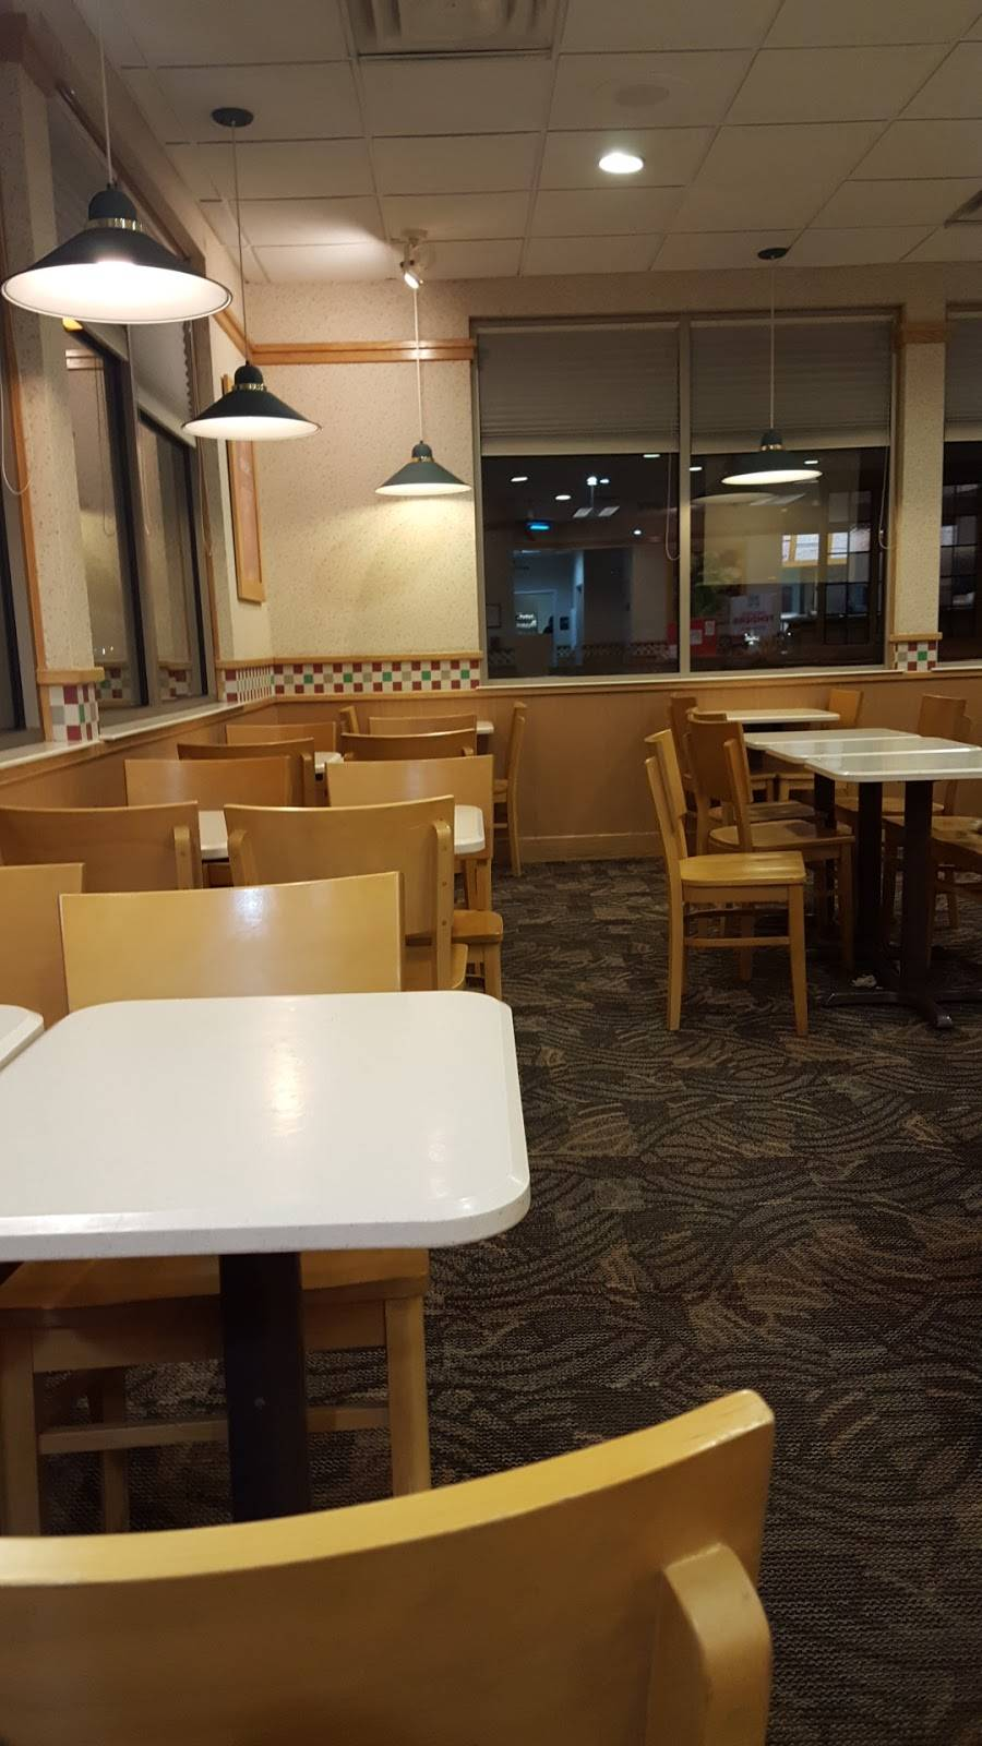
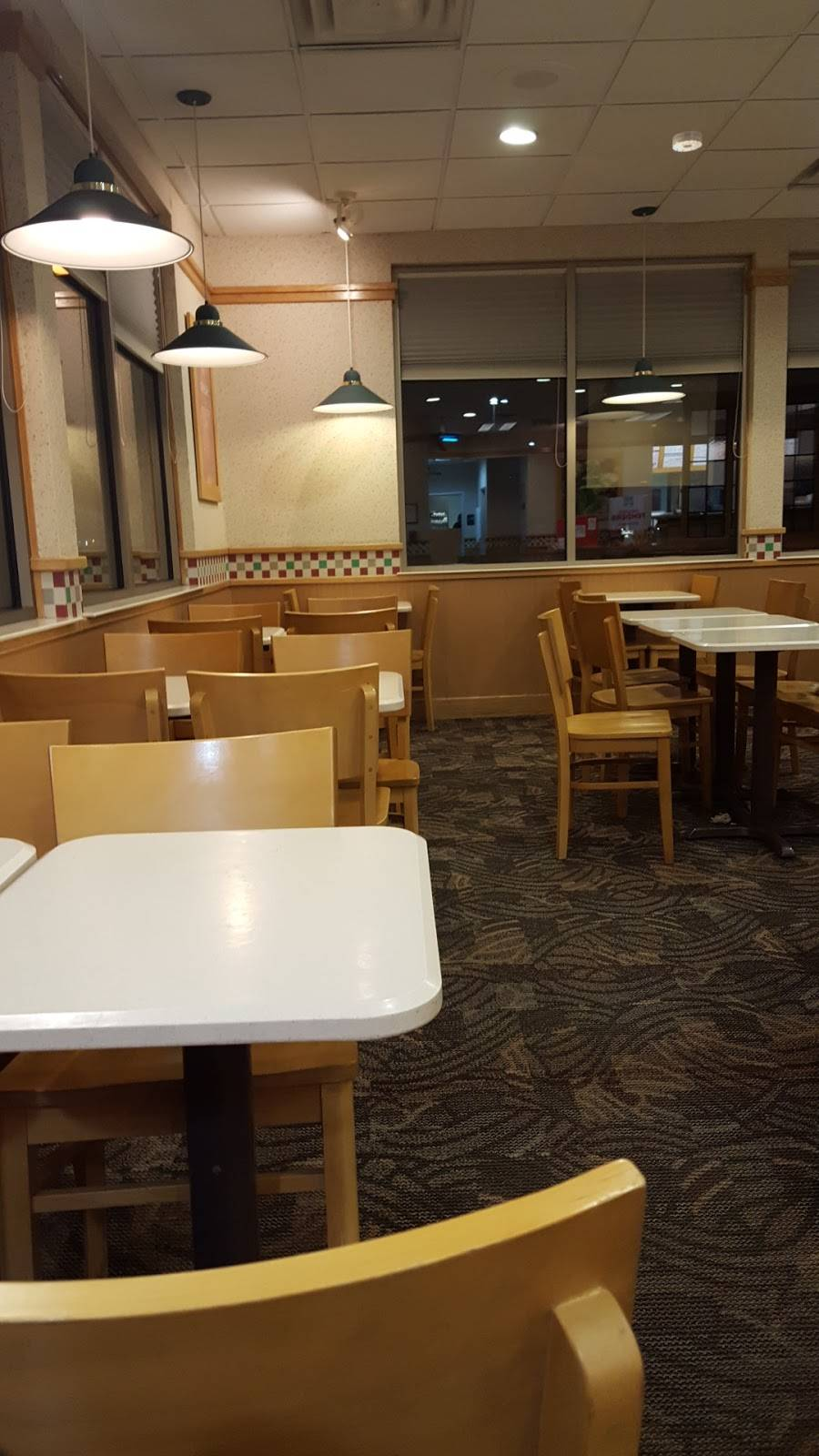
+ smoke detector (687, 140)
